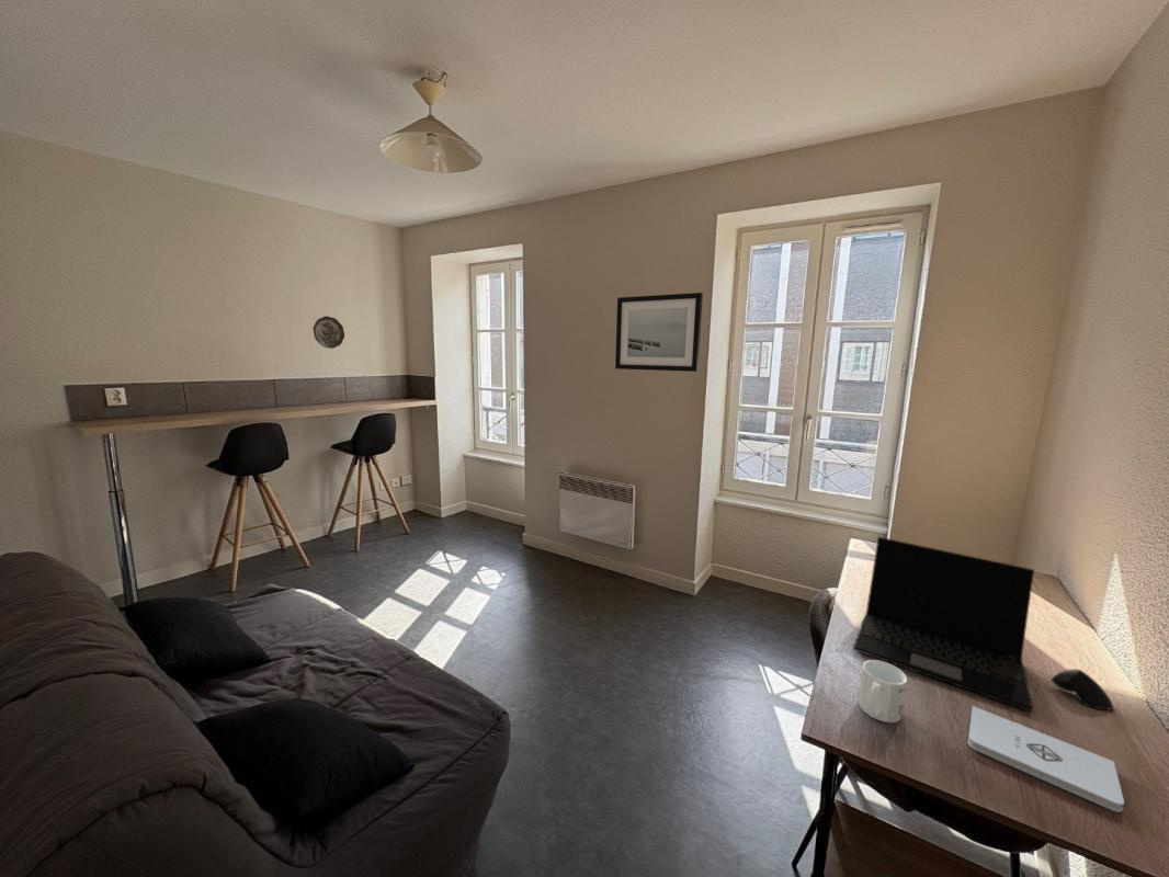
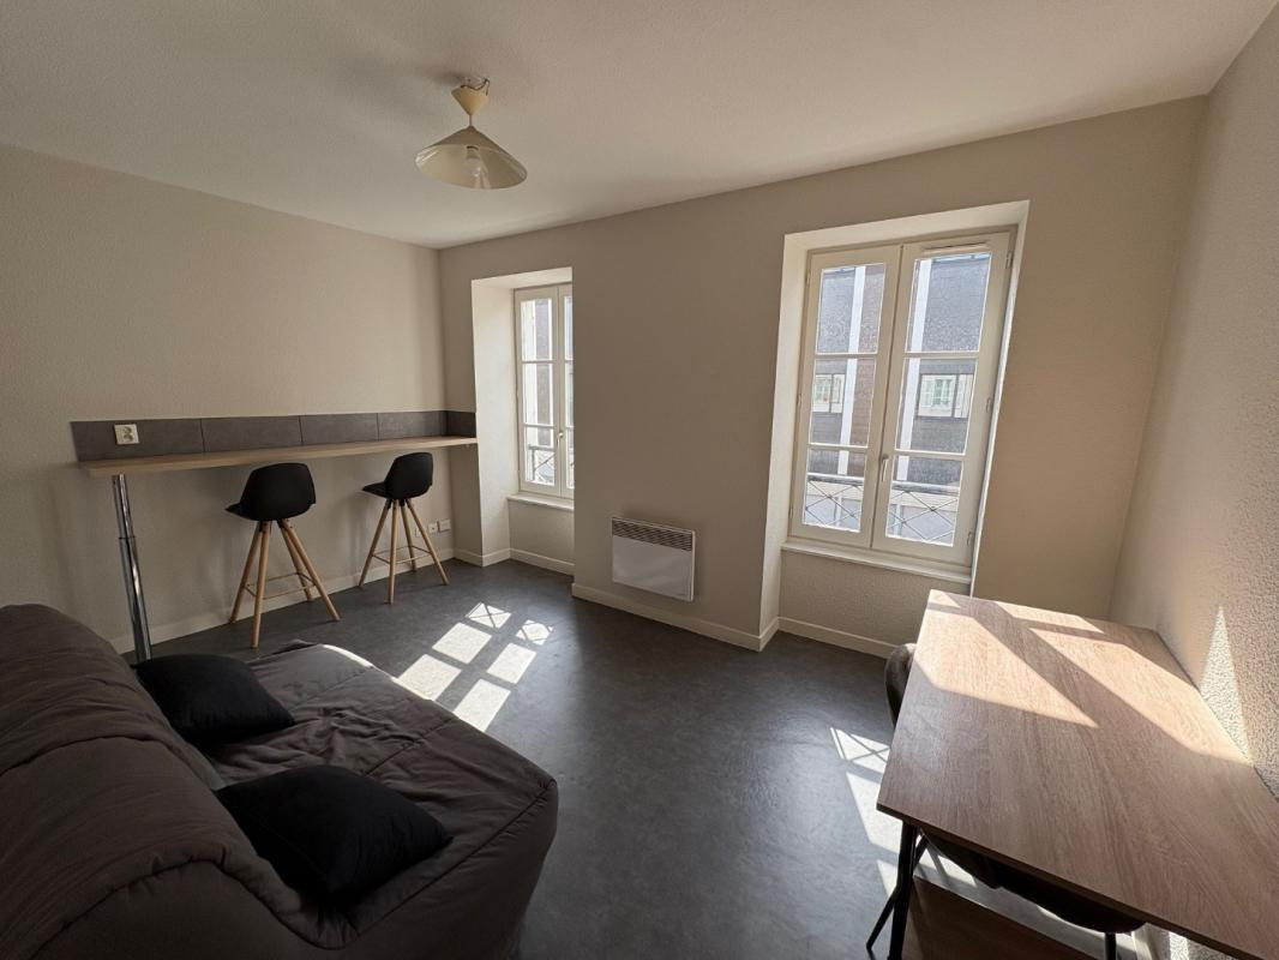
- mug (878, 694)
- decorative plate (328, 332)
- laptop (942, 610)
- wall art (656, 333)
- notepad (1039, 753)
- computer mouse (1083, 684)
